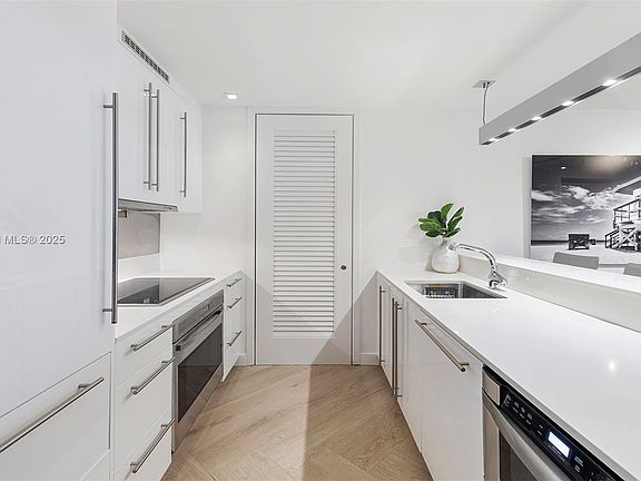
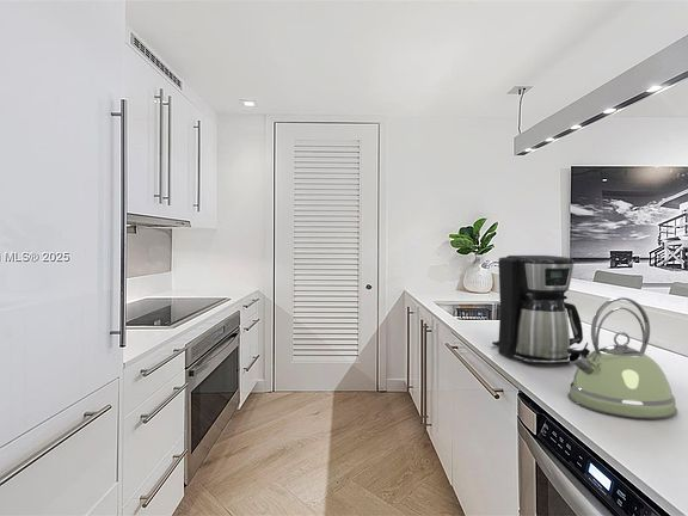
+ kettle (615, 350)
+ coffee maker (538, 305)
